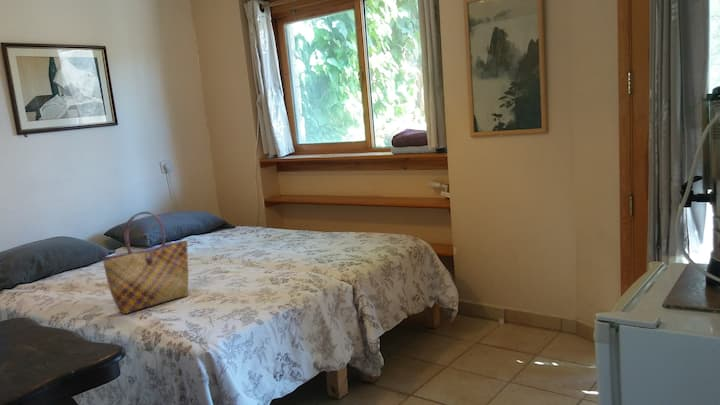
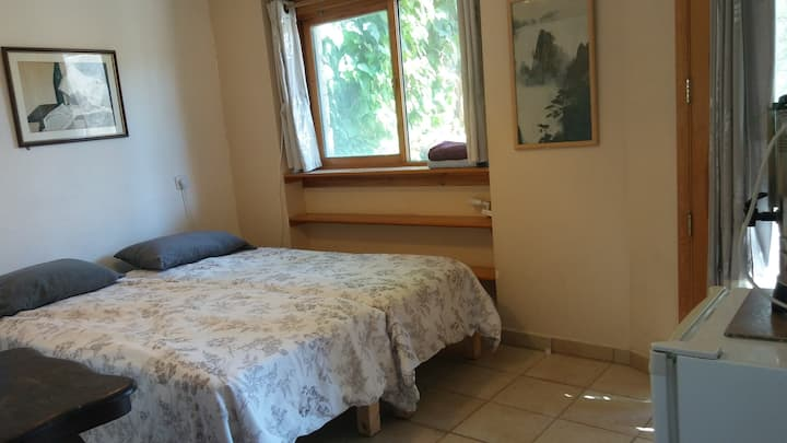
- tote bag (148, 258)
